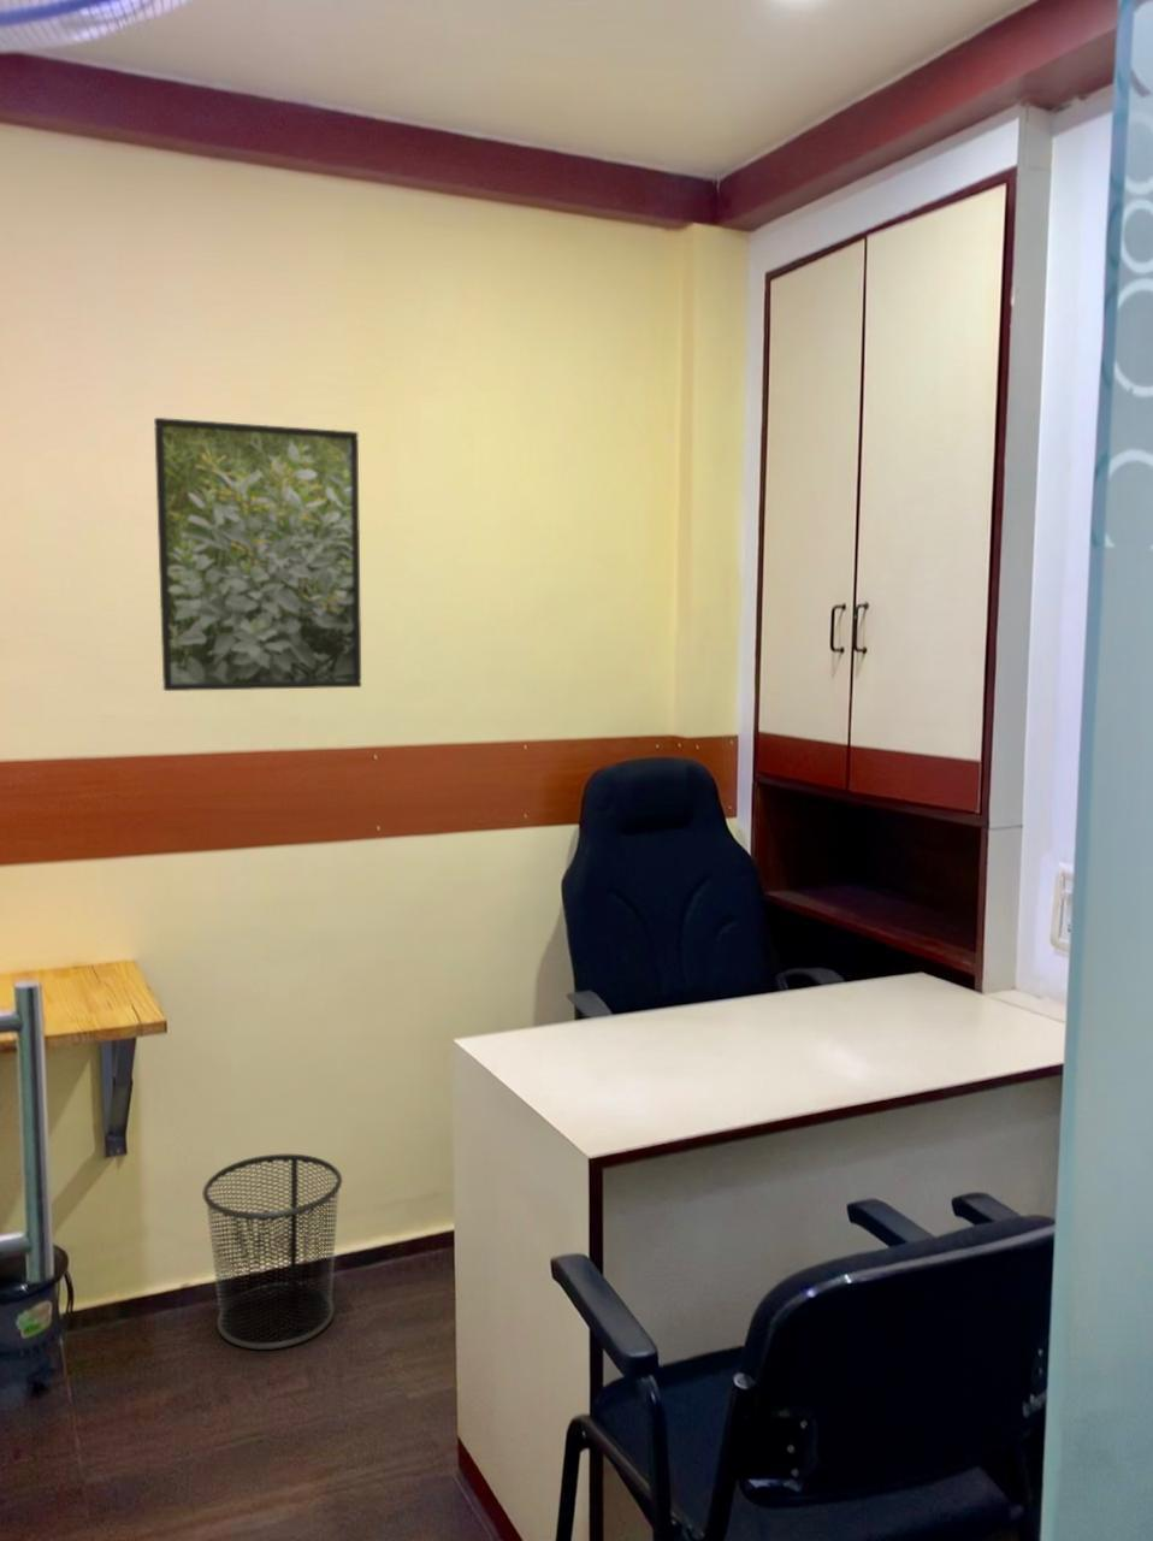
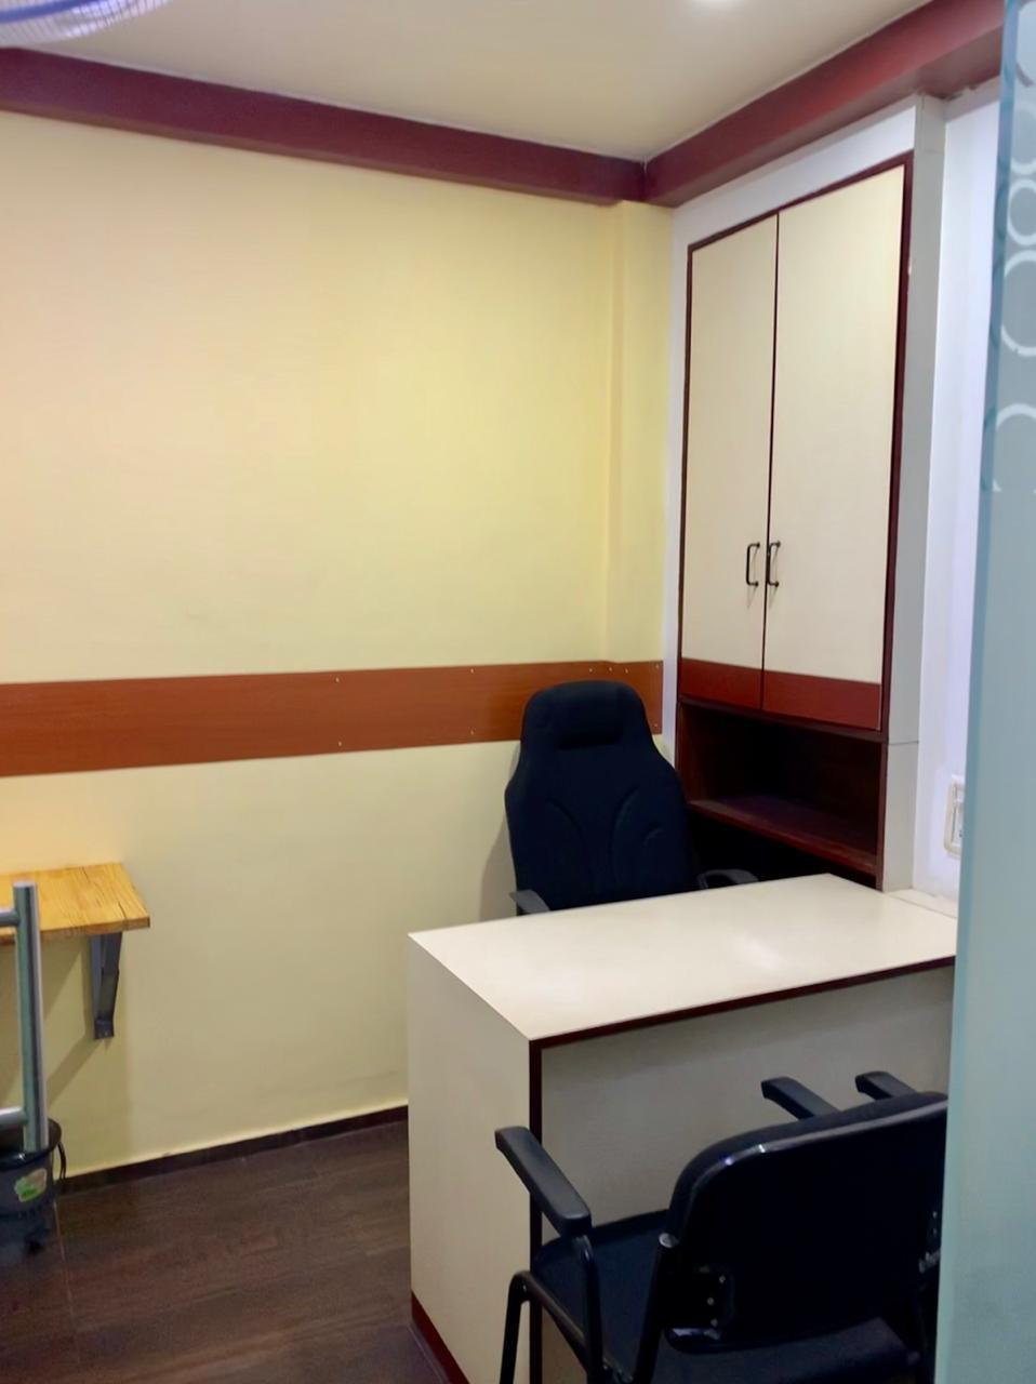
- waste bin (275, 1250)
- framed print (263, 558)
